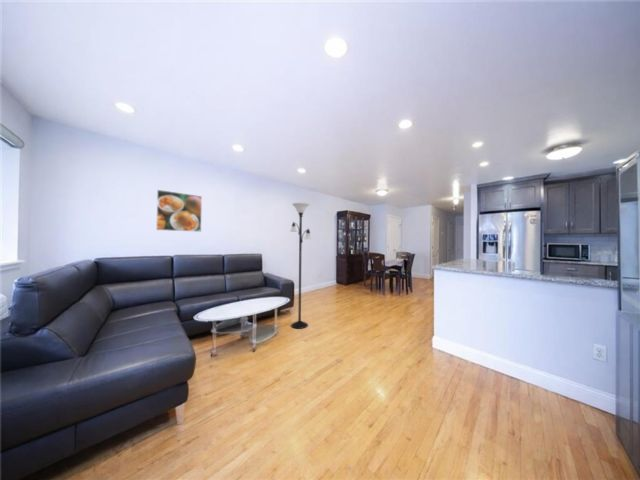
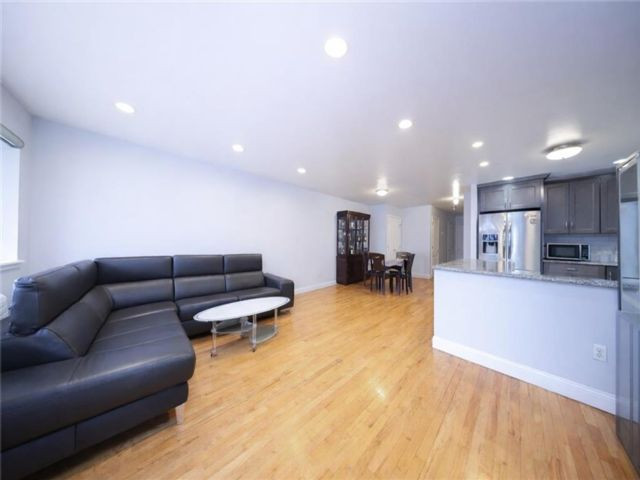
- floor lamp (300, 264)
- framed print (180, 212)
